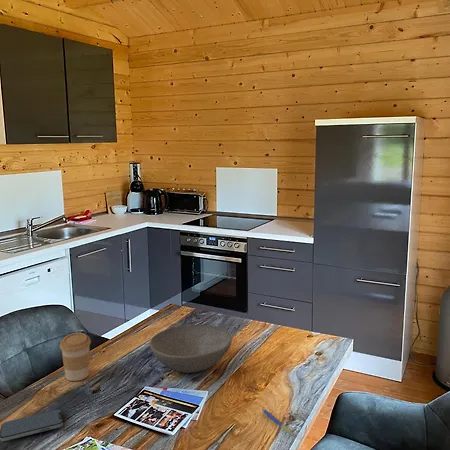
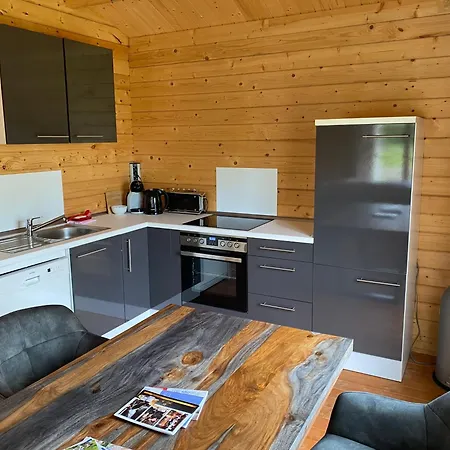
- pen (278, 422)
- coffee cup (76, 356)
- smartphone (32, 424)
- bowl (191, 352)
